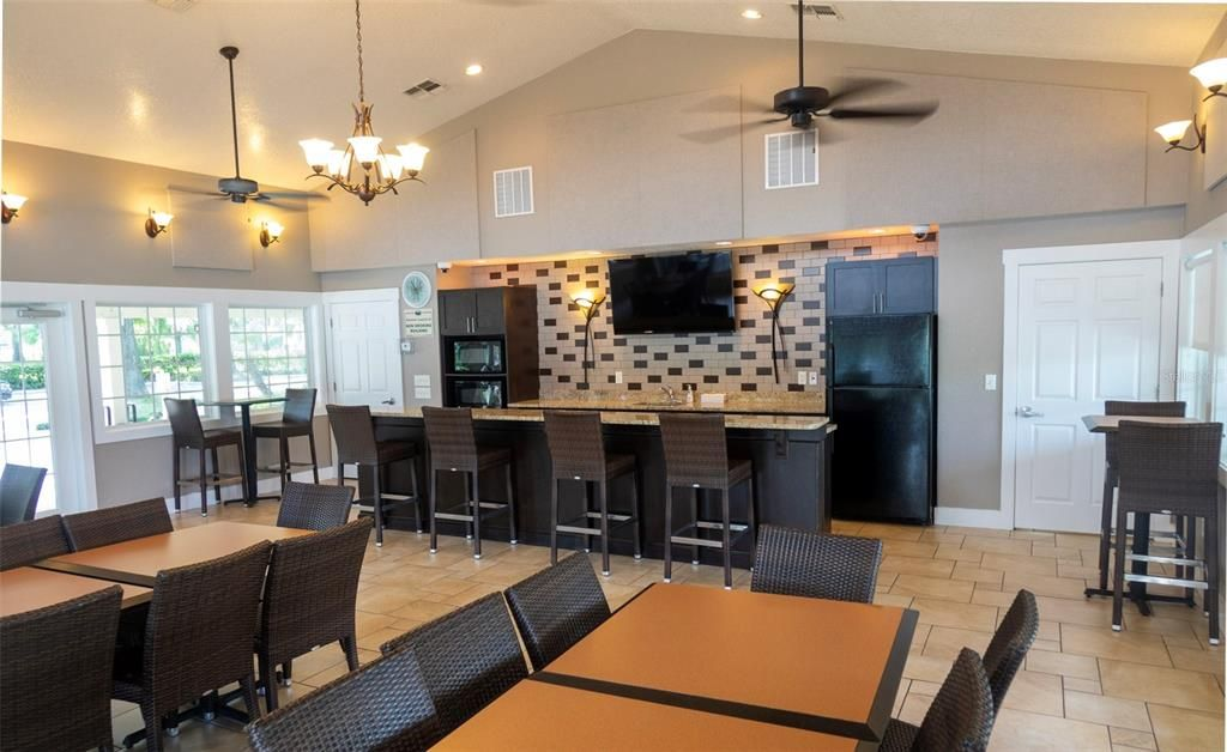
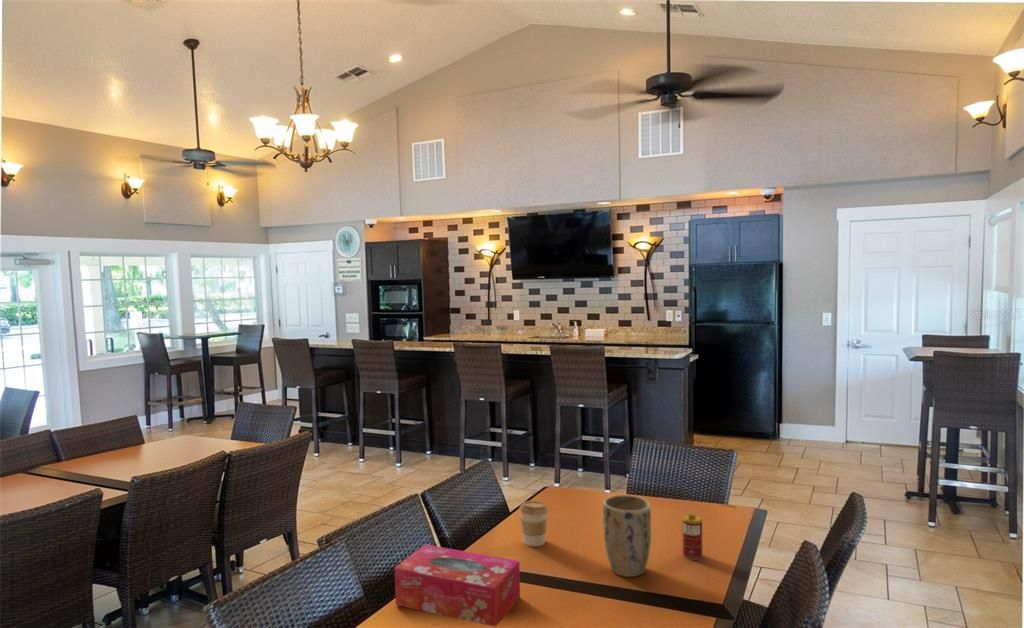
+ plant pot (627, 536)
+ coffee cup (534, 522)
+ beverage can (692, 536)
+ tissue box (457, 582)
